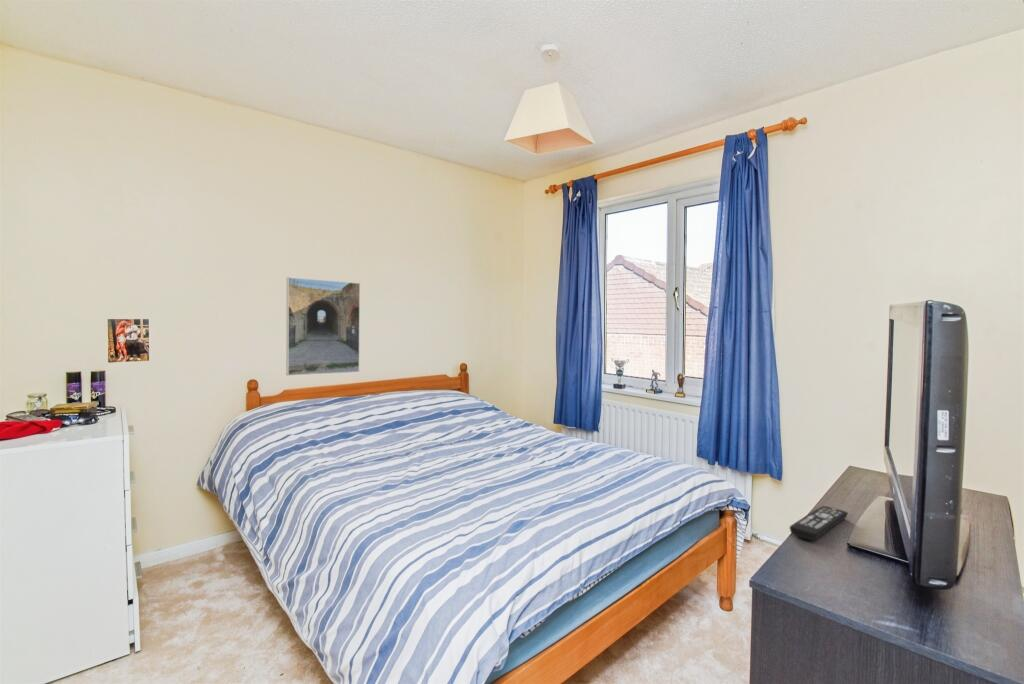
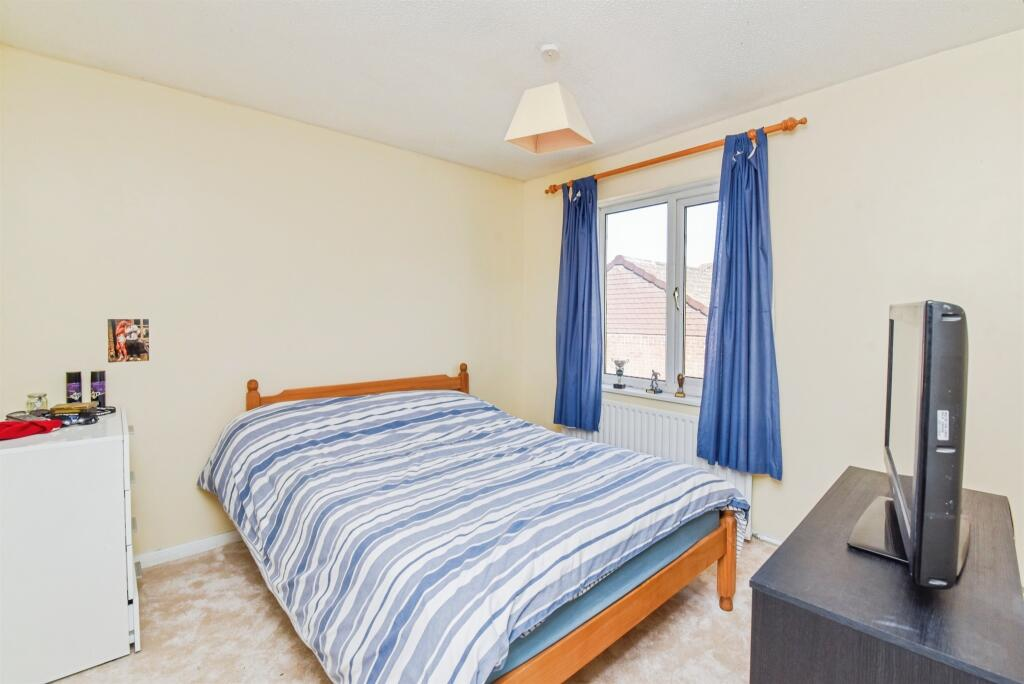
- remote control (819, 522)
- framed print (324, 327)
